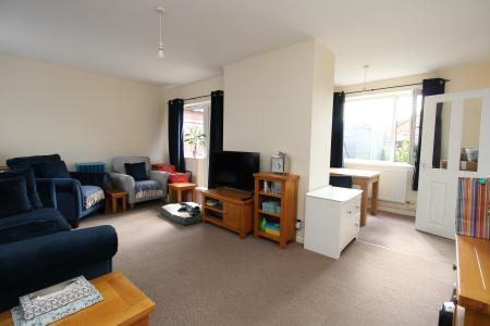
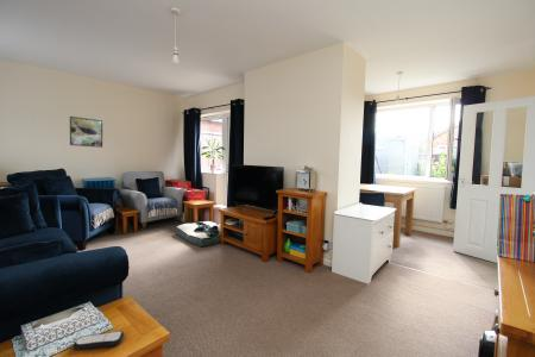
+ remote control (99, 339)
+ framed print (87, 132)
